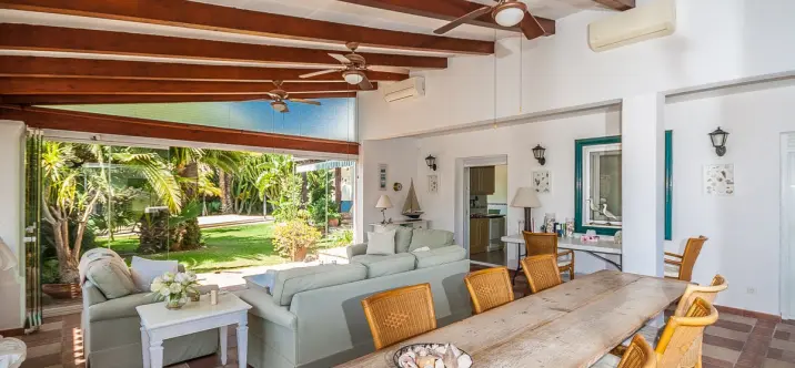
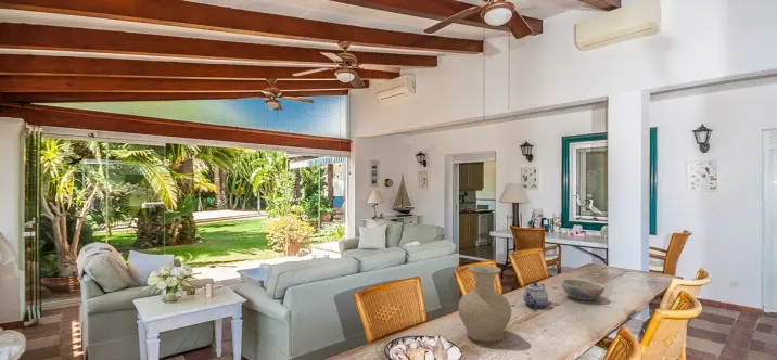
+ vase (484, 301)
+ bowl (582, 290)
+ teapot (535, 293)
